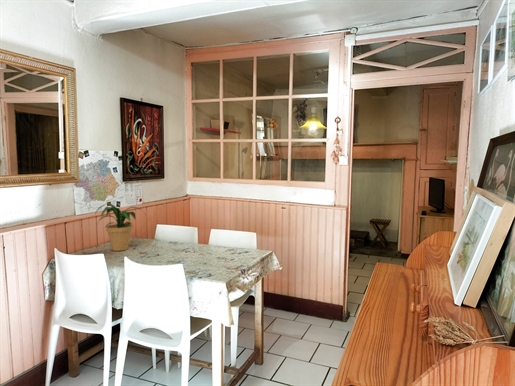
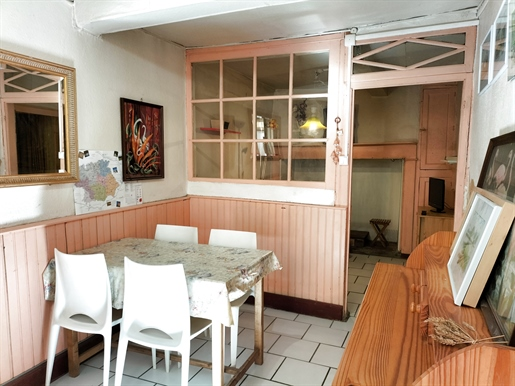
- potted plant (118, 226)
